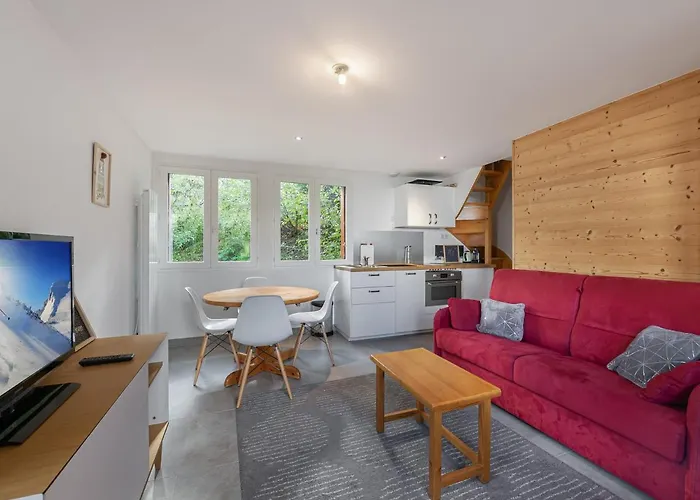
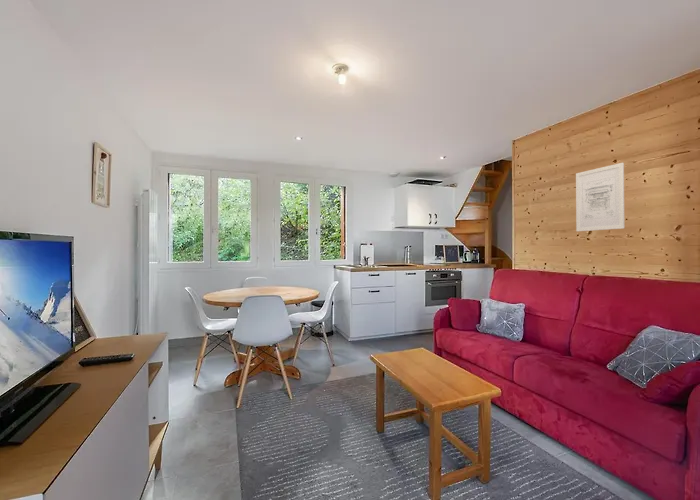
+ wall art (598, 199)
